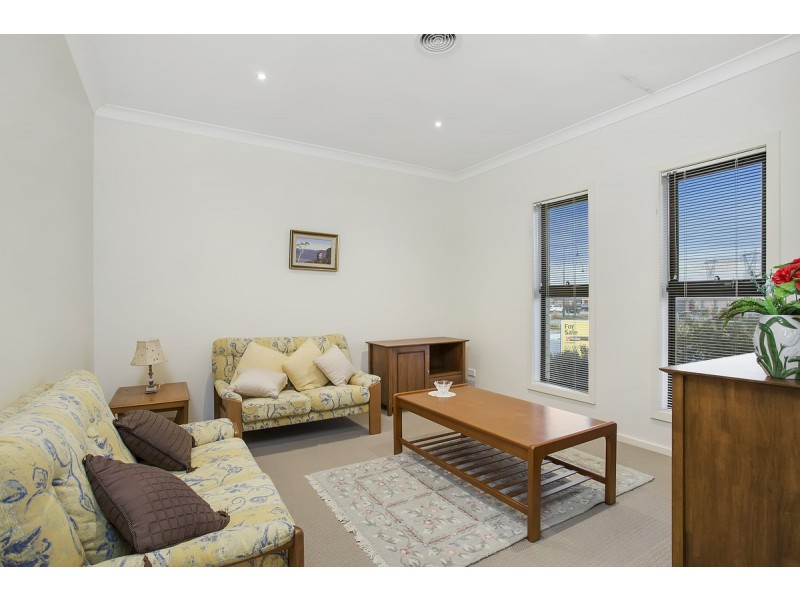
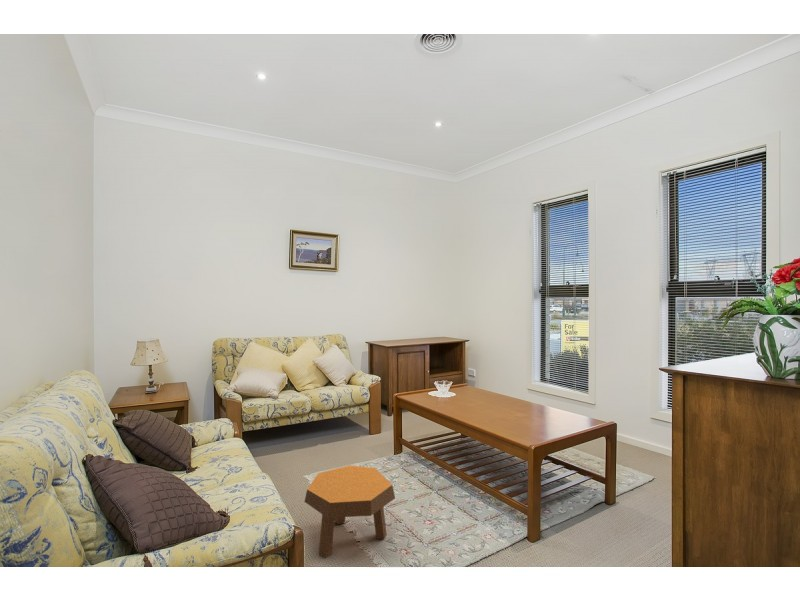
+ footstool (350, 507)
